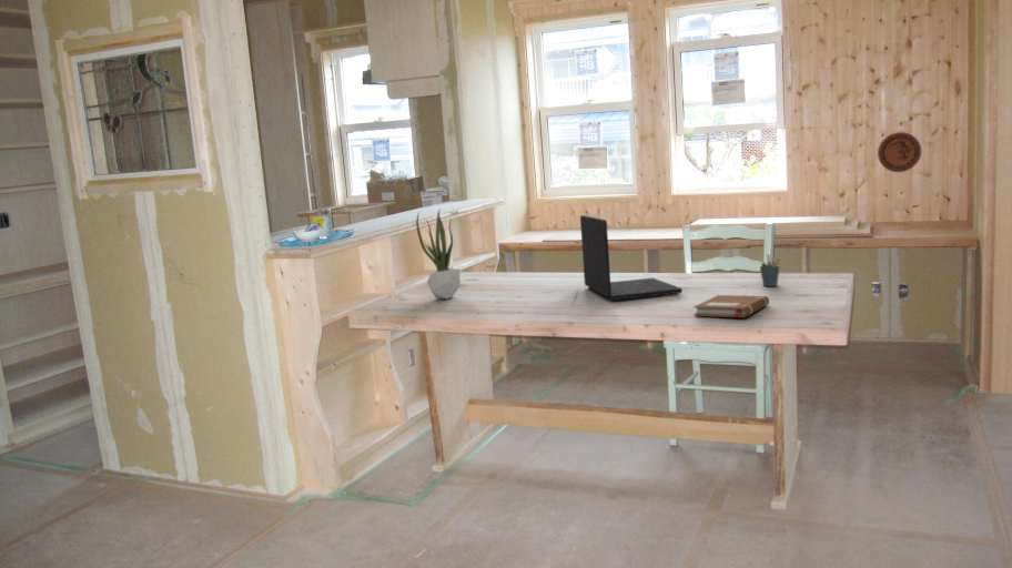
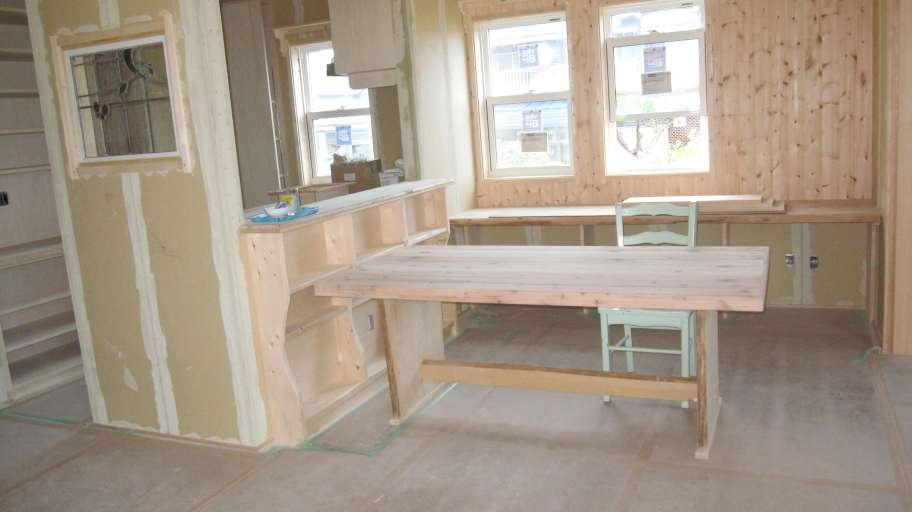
- decorative plate (899, 152)
- notebook (731, 305)
- laptop (608, 253)
- potted plant (437, 254)
- pen holder (770, 270)
